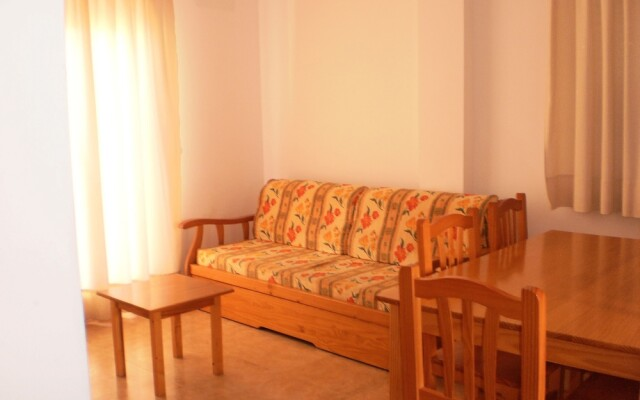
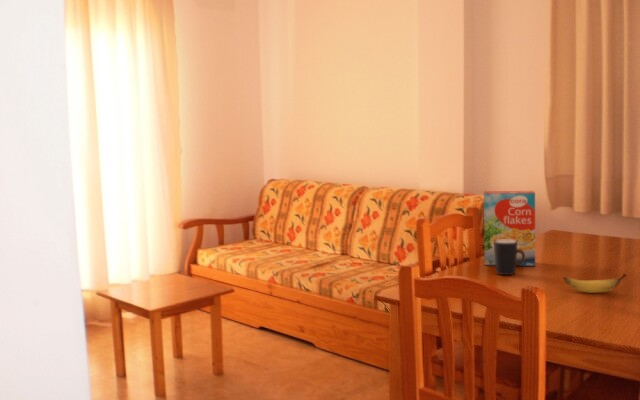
+ mug (509, 257)
+ banana (594, 283)
+ cereal box (509, 227)
